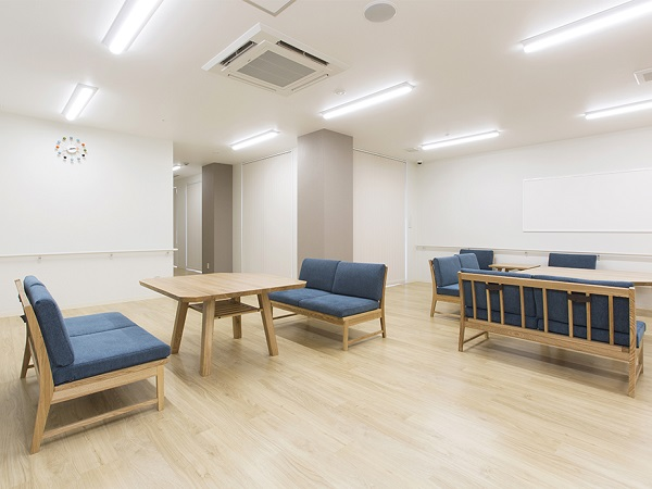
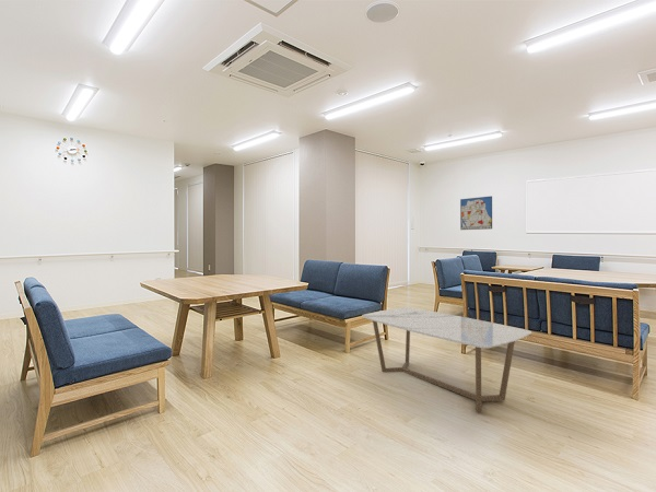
+ wall art (476, 213)
+ coffee table (438, 338)
